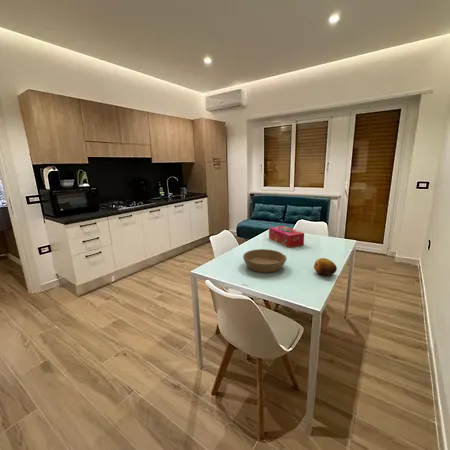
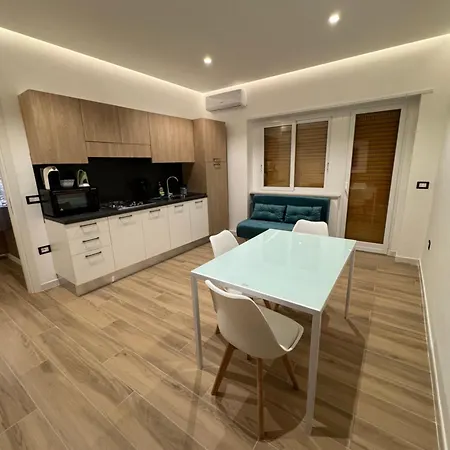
- tissue box (285, 235)
- bowl (264, 260)
- fruit (325, 266)
